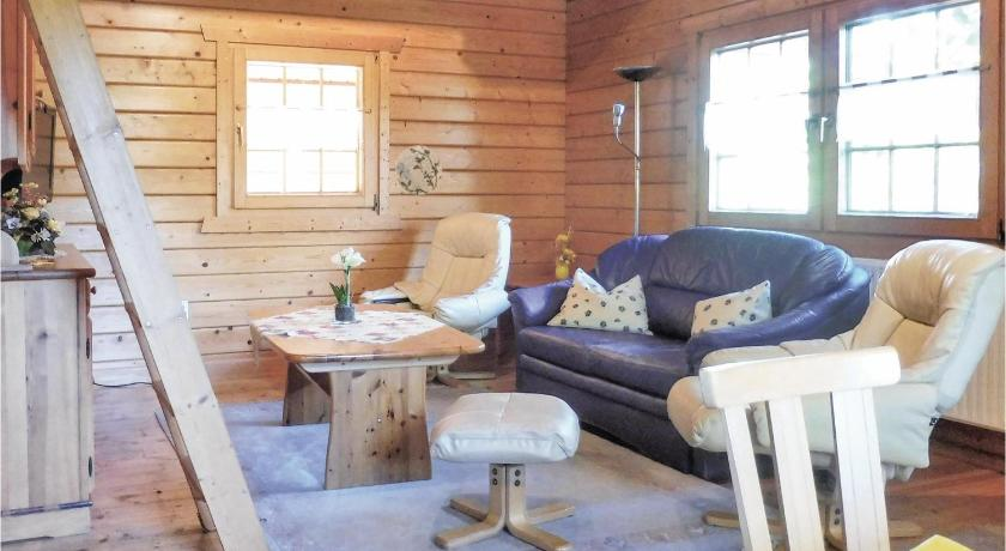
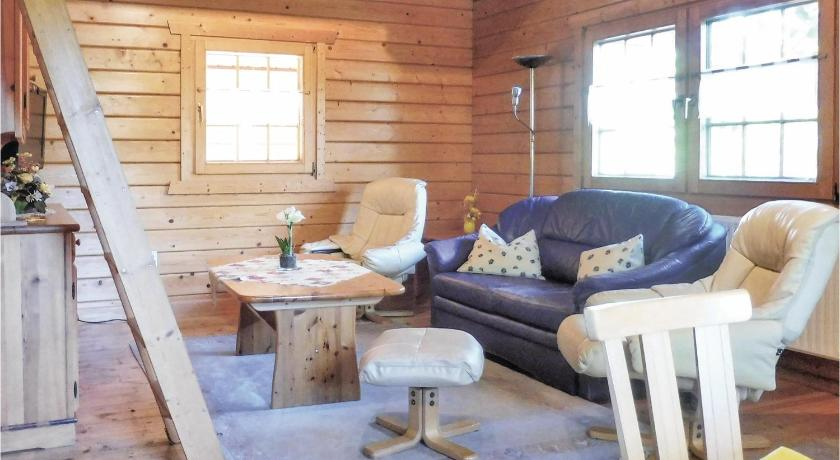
- decorative plate (418, 170)
